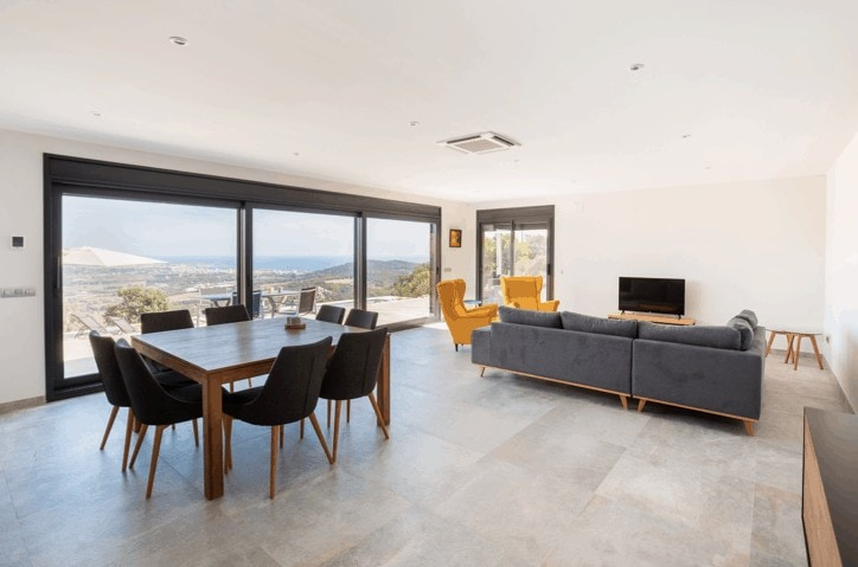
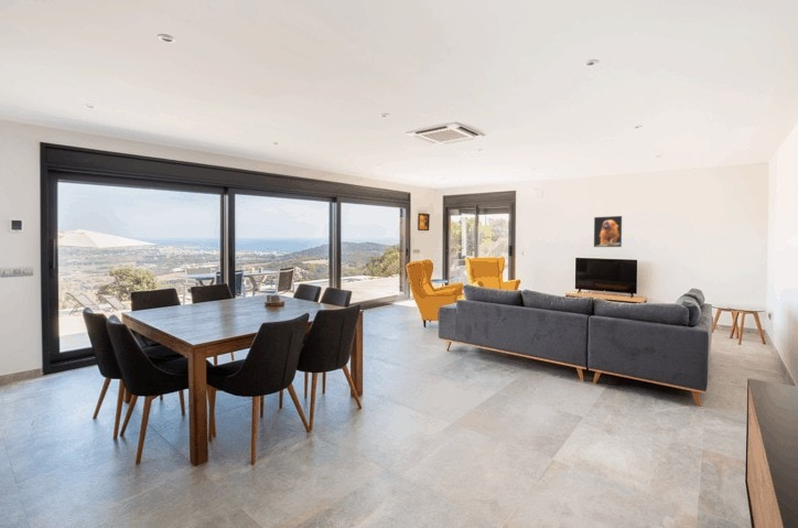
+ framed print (607, 231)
